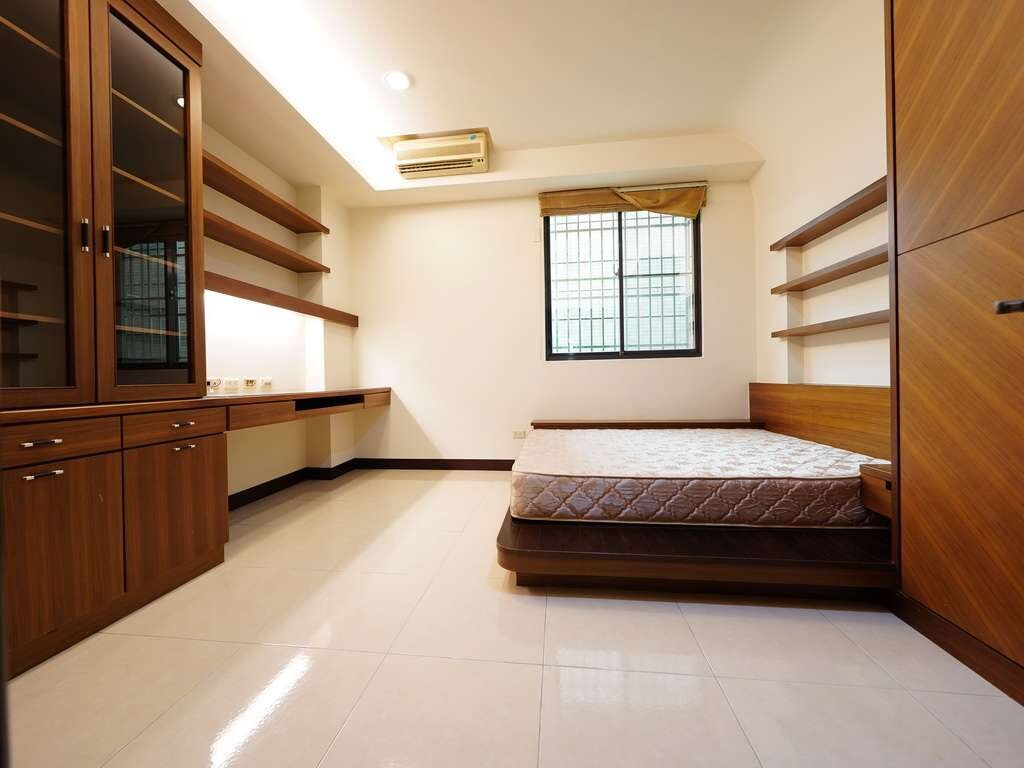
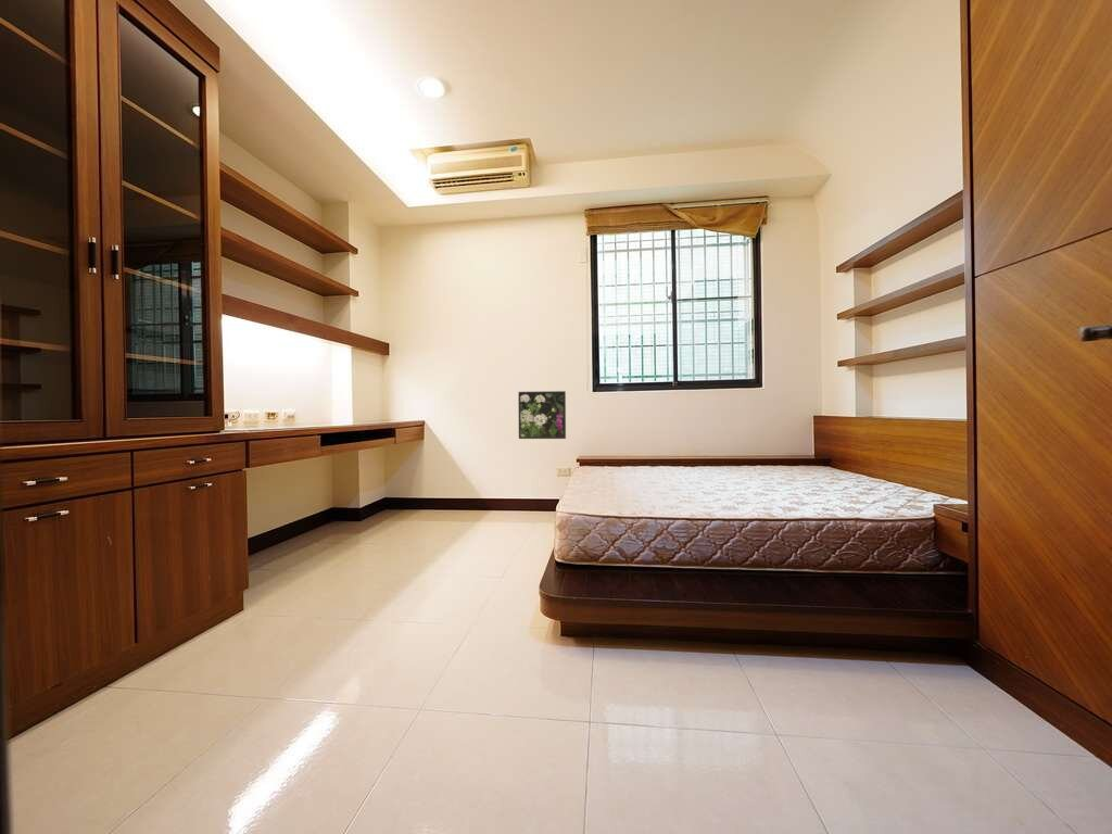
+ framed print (542, 415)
